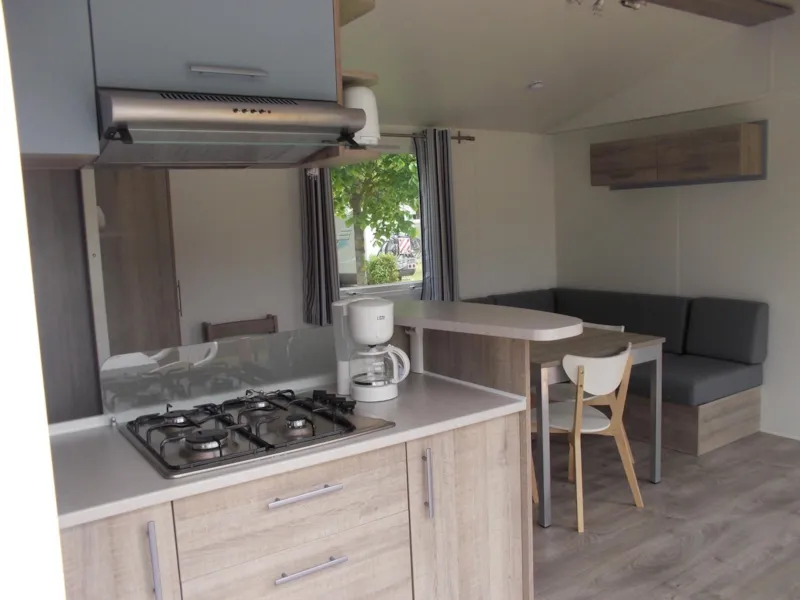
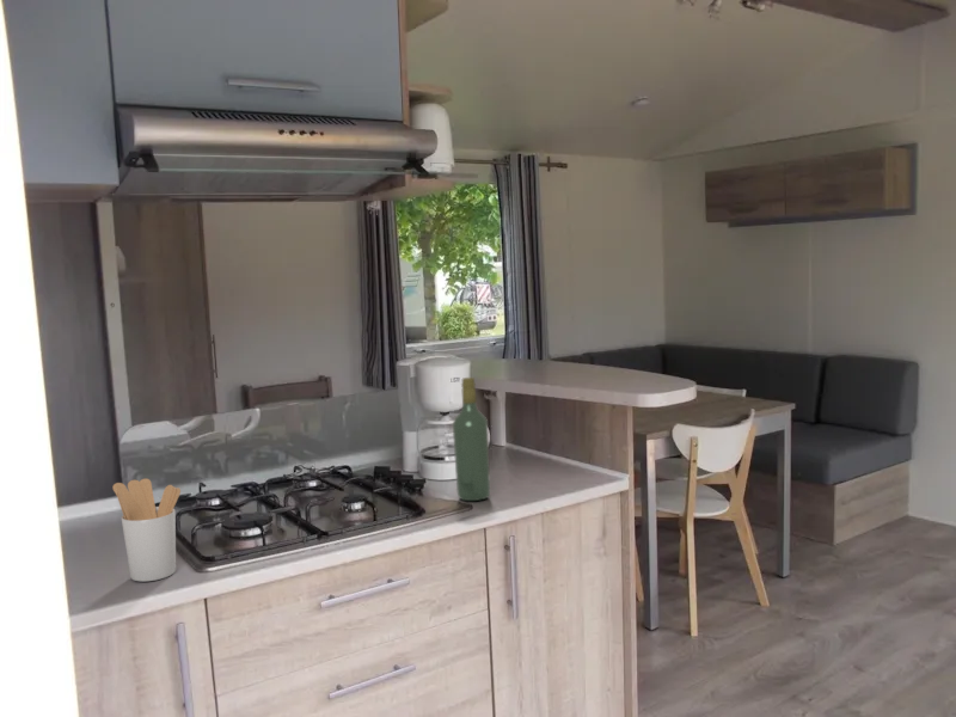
+ wine bottle (471, 437)
+ utensil holder (145, 526)
